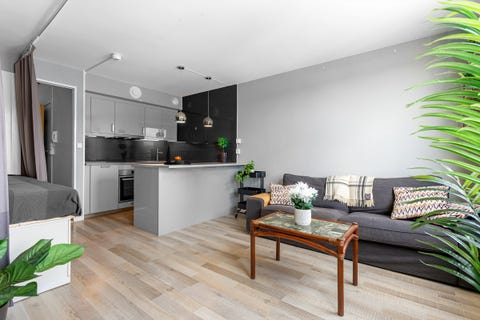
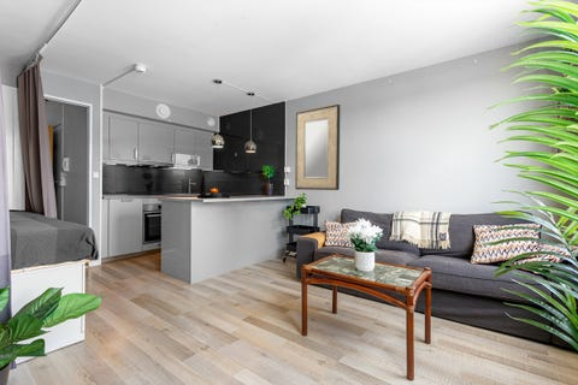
+ home mirror (315, 149)
